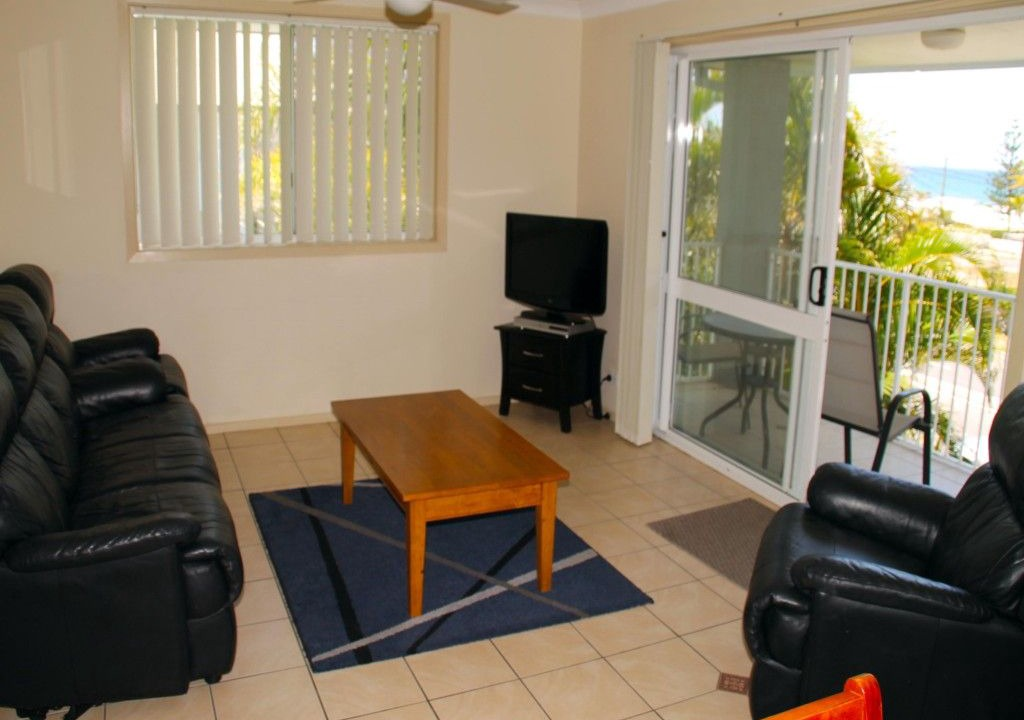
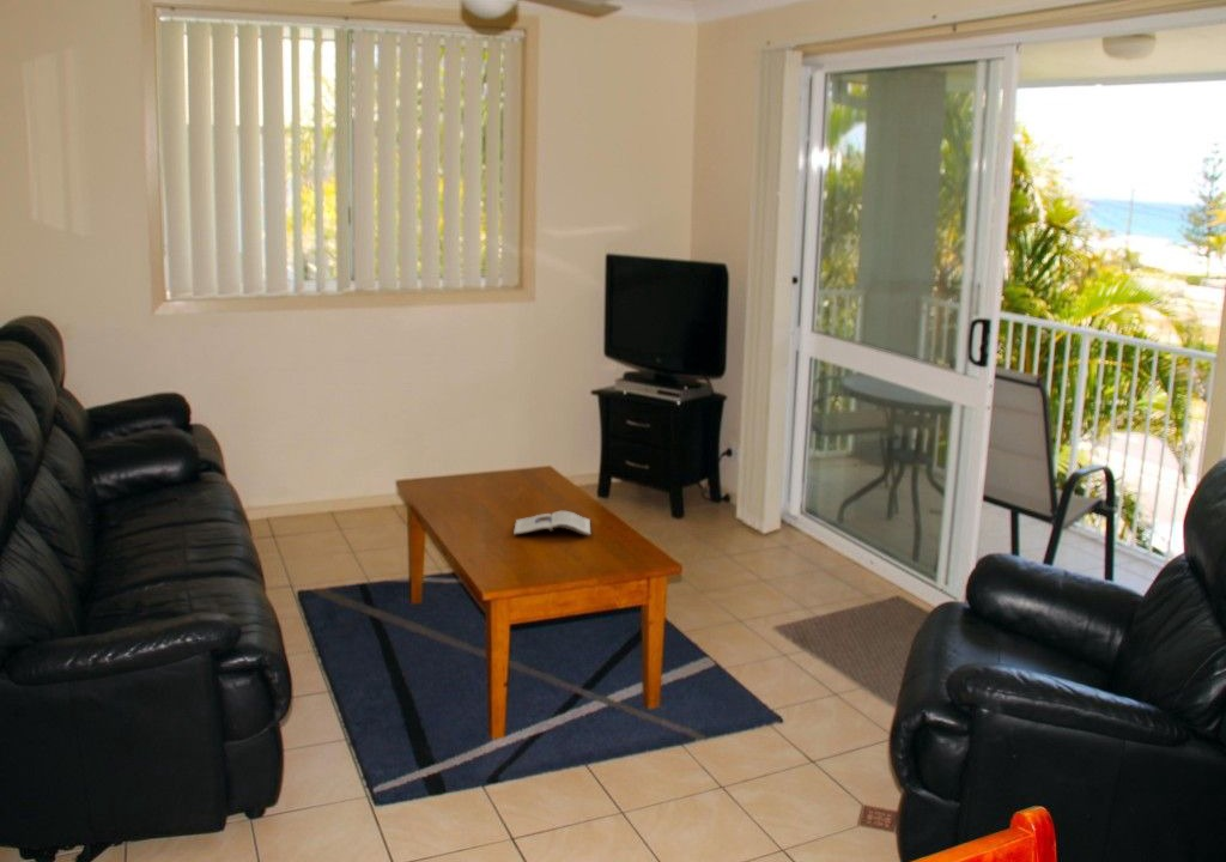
+ magazine (552, 522)
